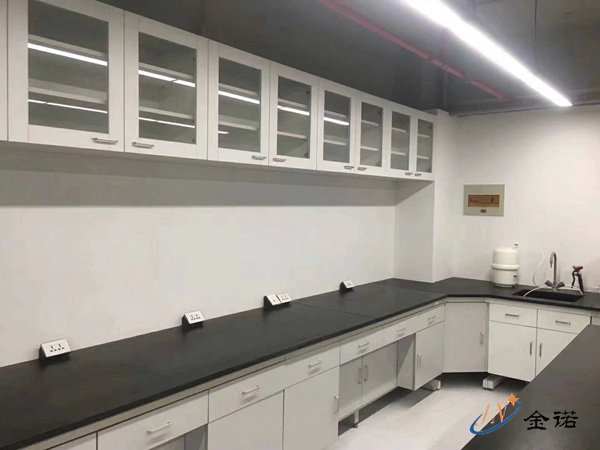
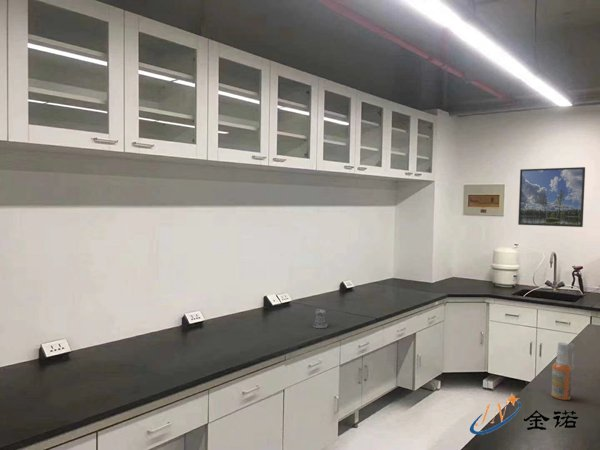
+ pepper shaker (321, 317)
+ spray bottle (563, 370)
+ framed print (550, 197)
